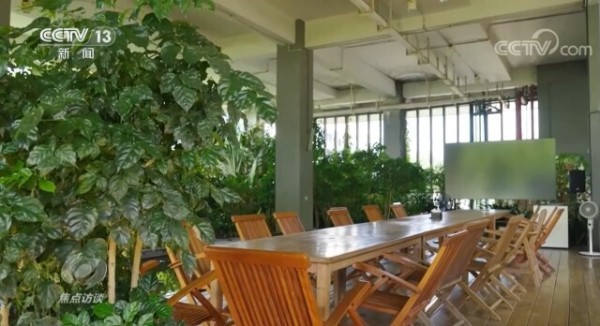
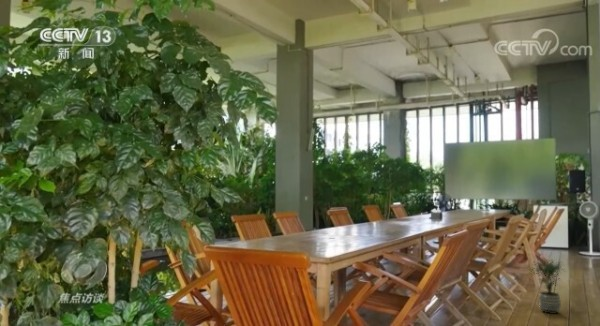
+ potted plant (548, 285)
